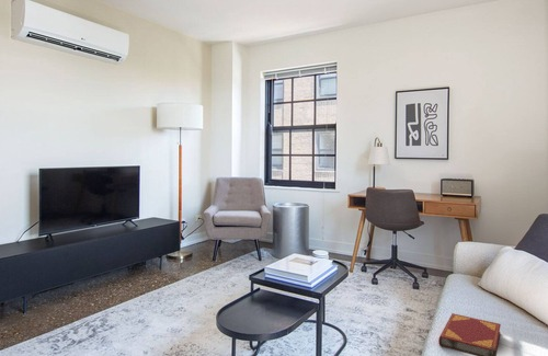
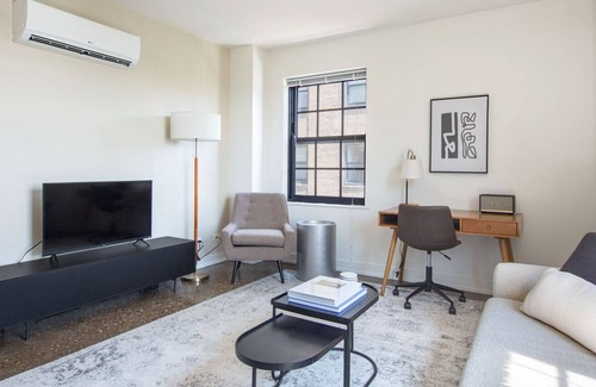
- hardback book (470, 334)
